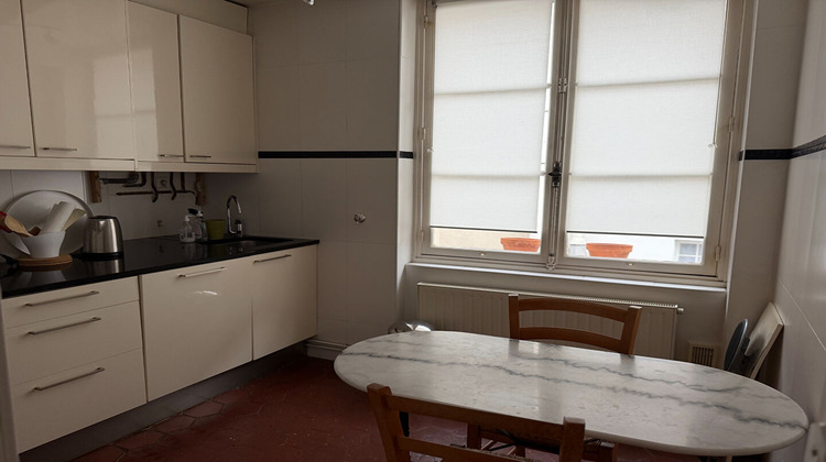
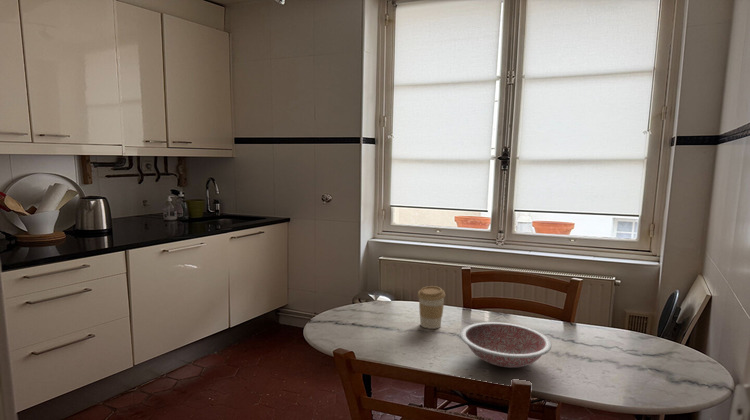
+ coffee cup (431, 306)
+ bowl (504, 349)
